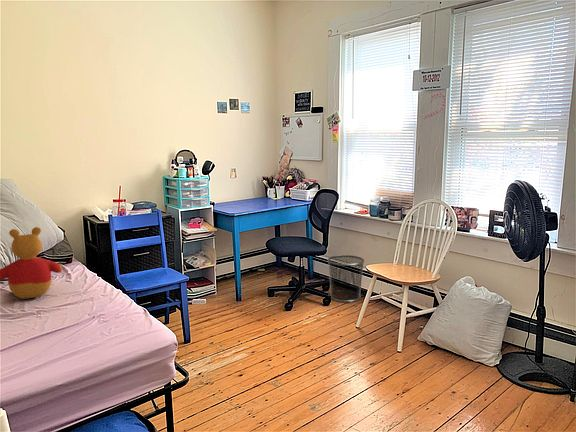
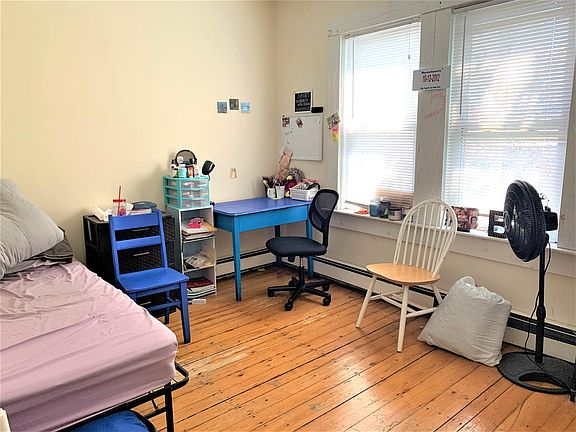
- stuffed bear (28, 260)
- waste bin (345, 278)
